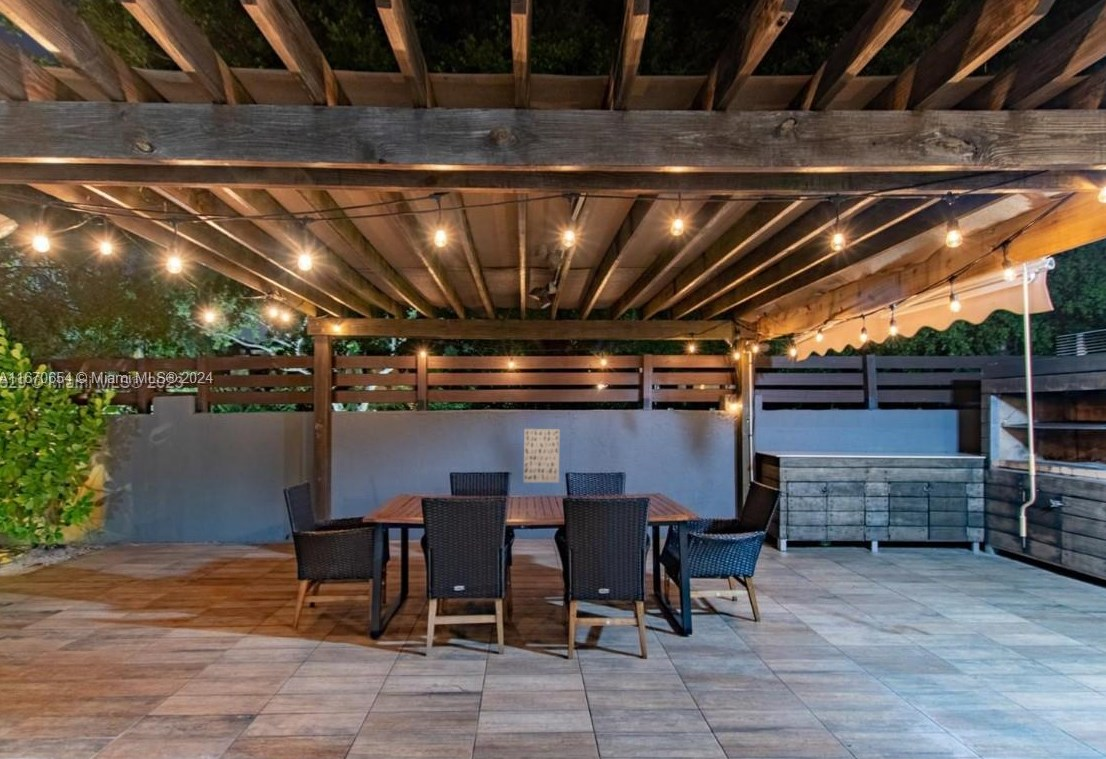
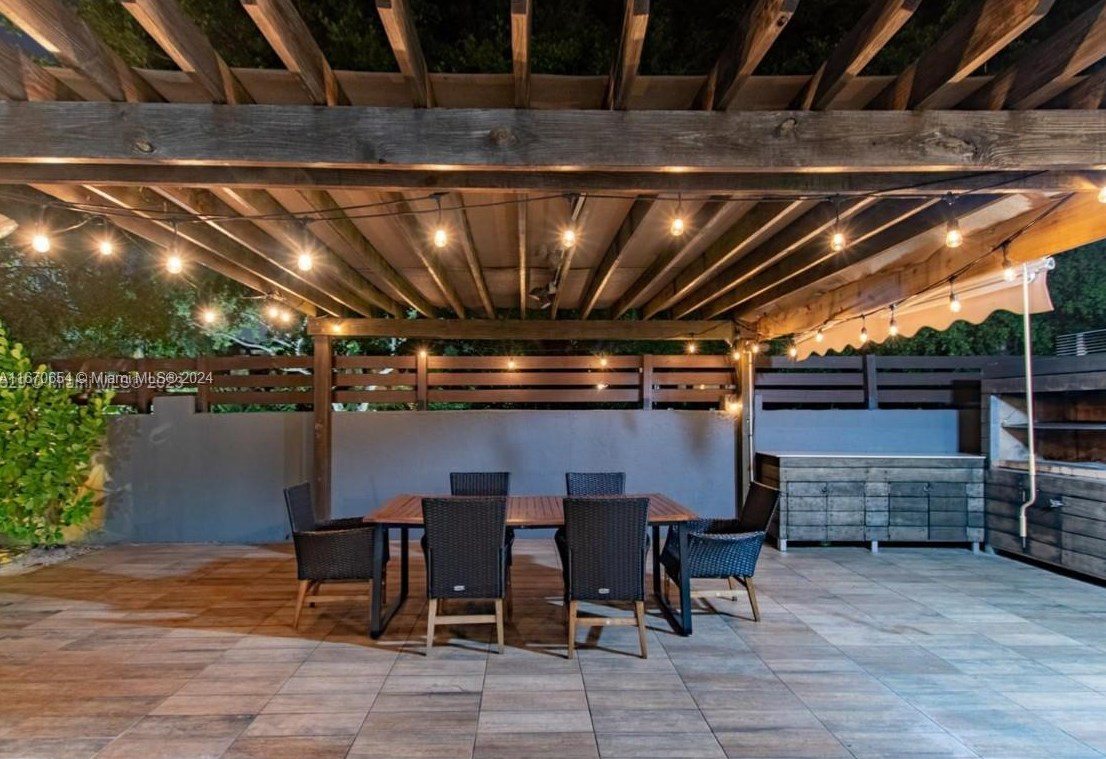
- wall art (541, 455)
